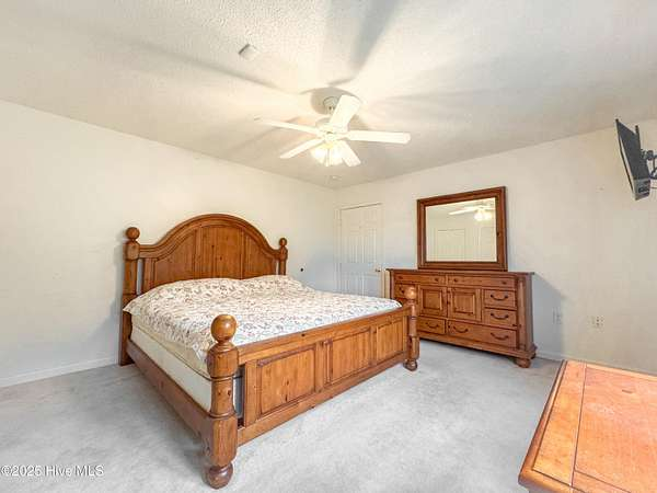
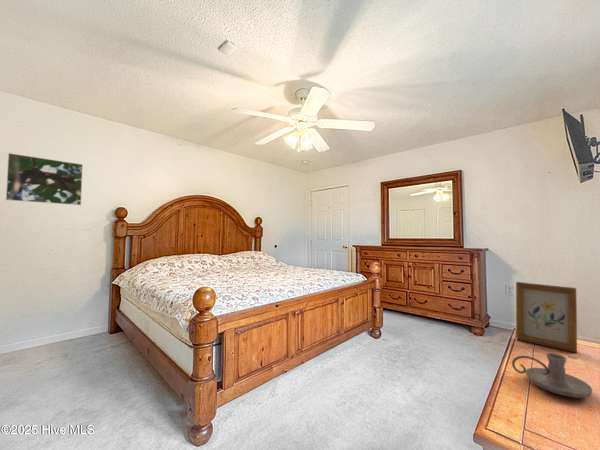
+ picture frame (544, 315)
+ candle holder (549, 370)
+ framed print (47, 181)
